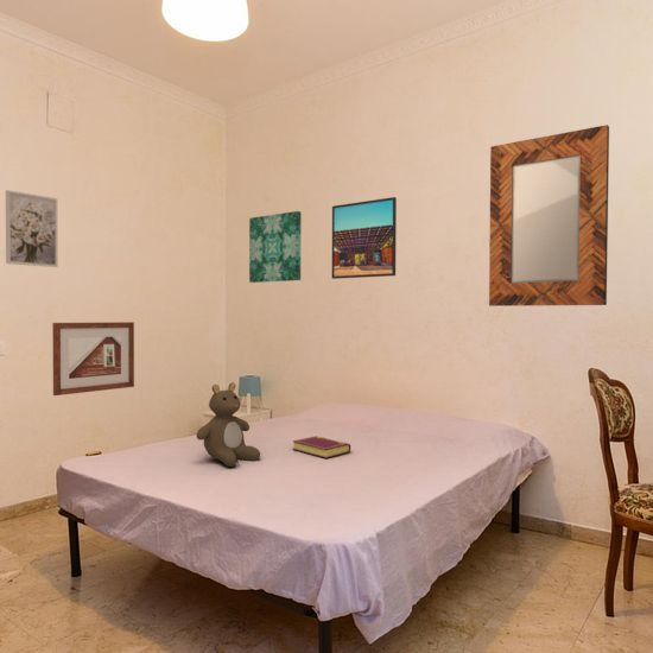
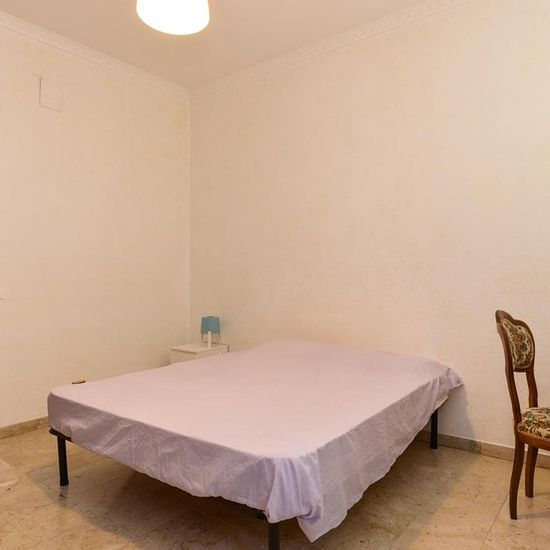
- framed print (362, 239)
- picture frame (95, 356)
- wall art (32, 229)
- home mirror (545, 221)
- teddy bear (230, 421)
- wall art (274, 248)
- book (321, 445)
